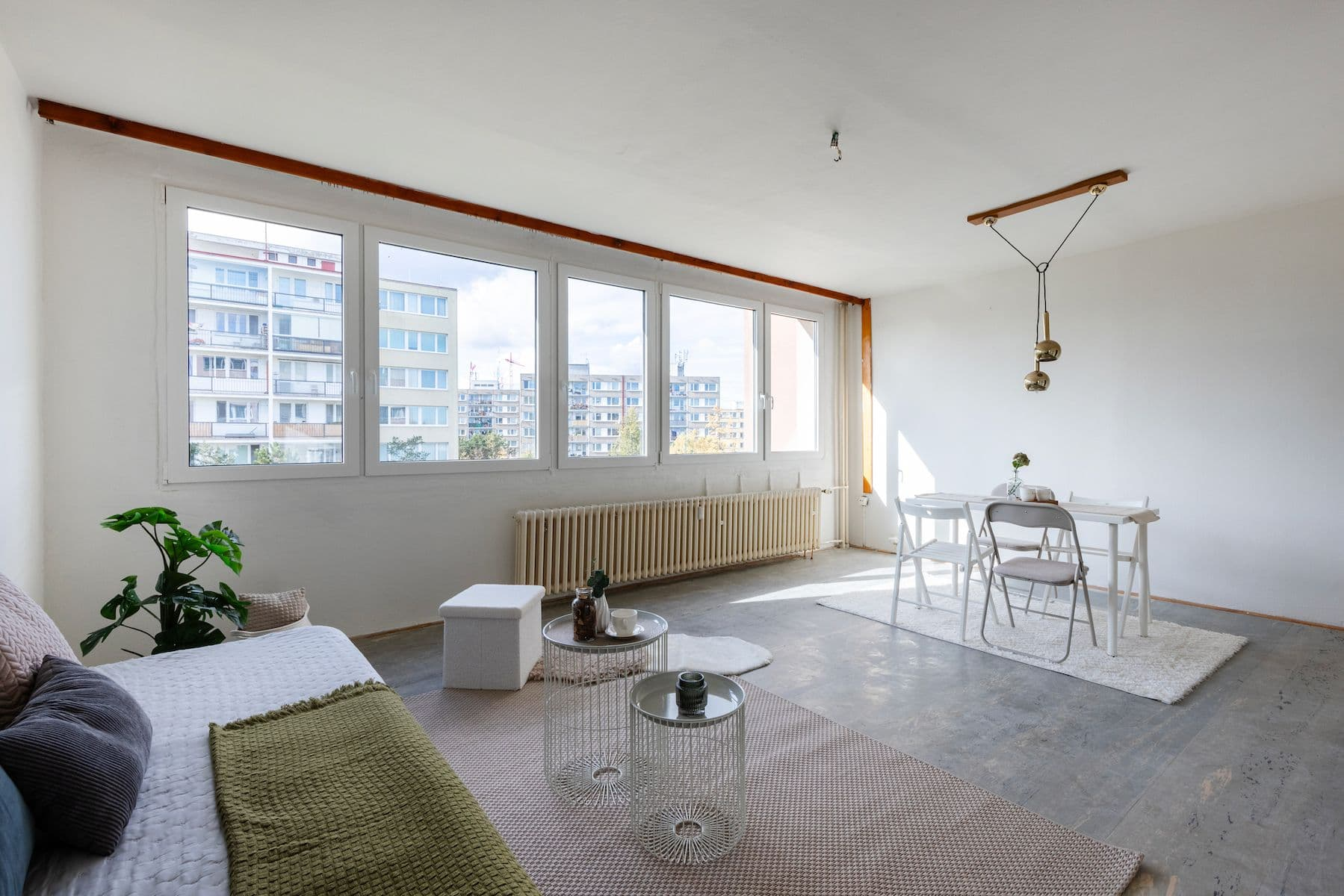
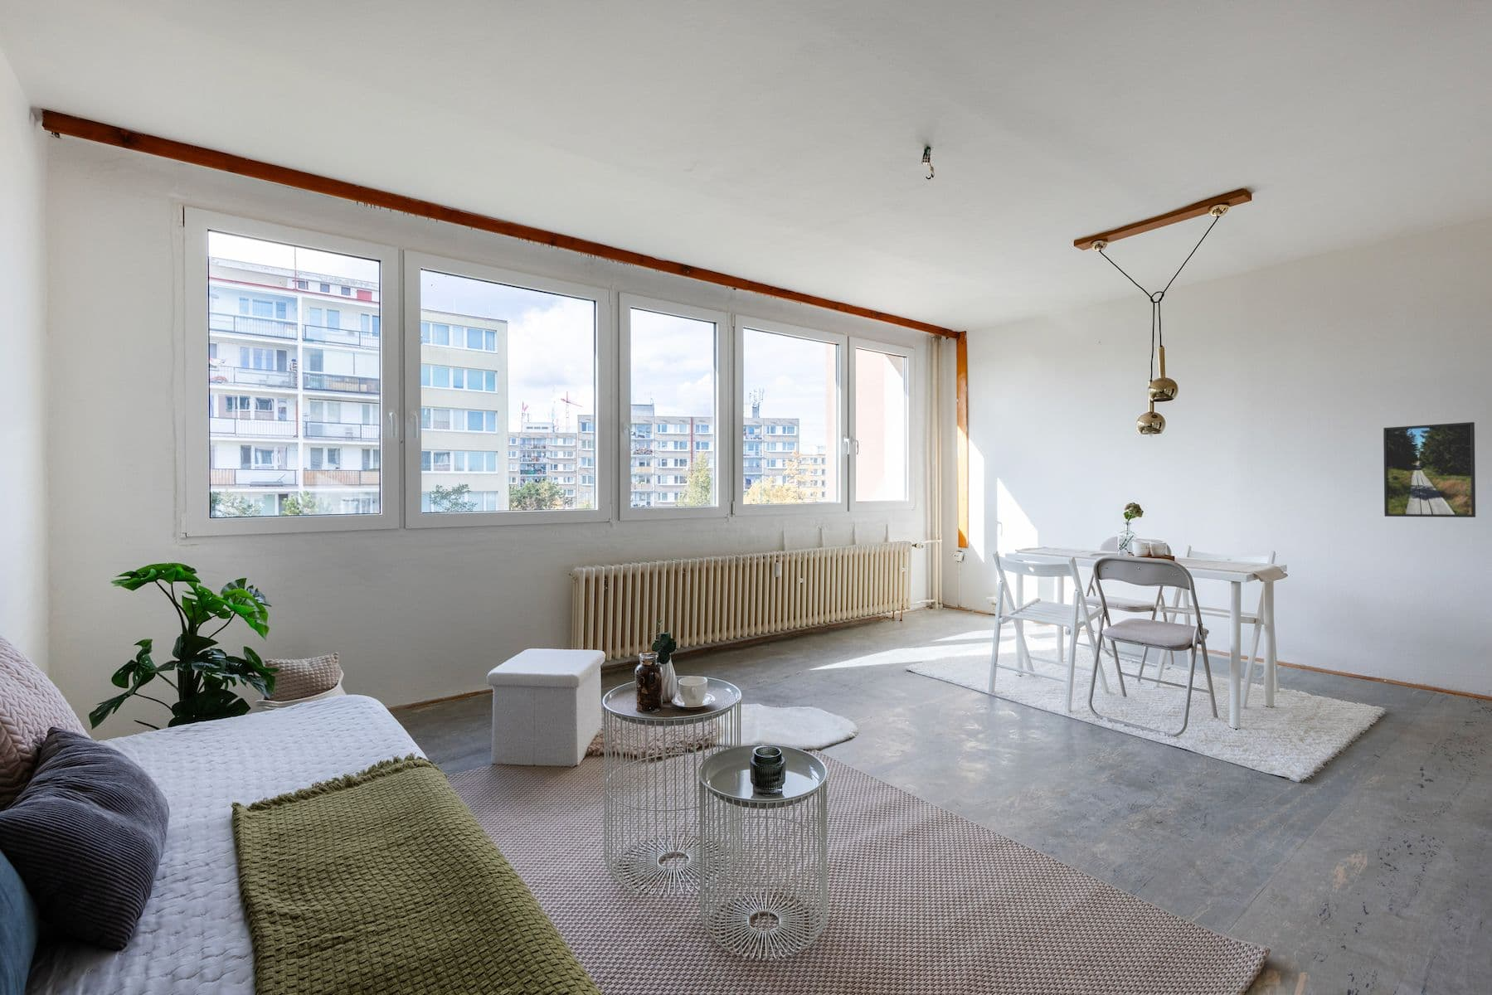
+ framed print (1428, 470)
